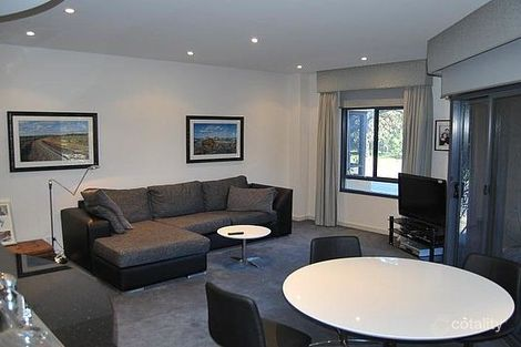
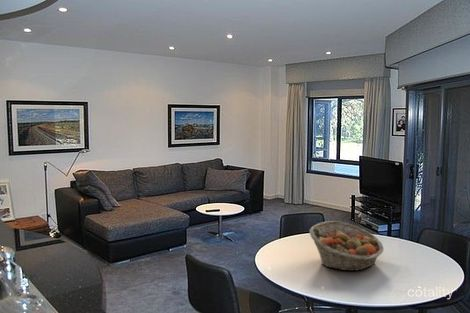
+ fruit basket (345, 244)
